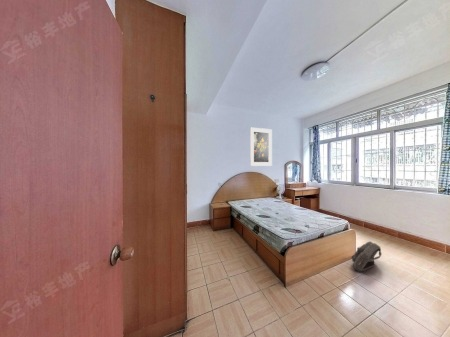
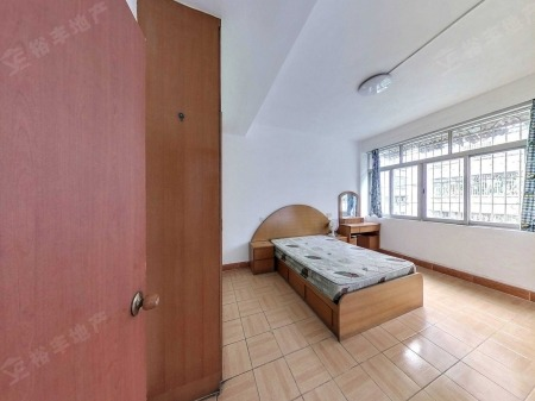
- backpack (365, 255)
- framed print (261, 147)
